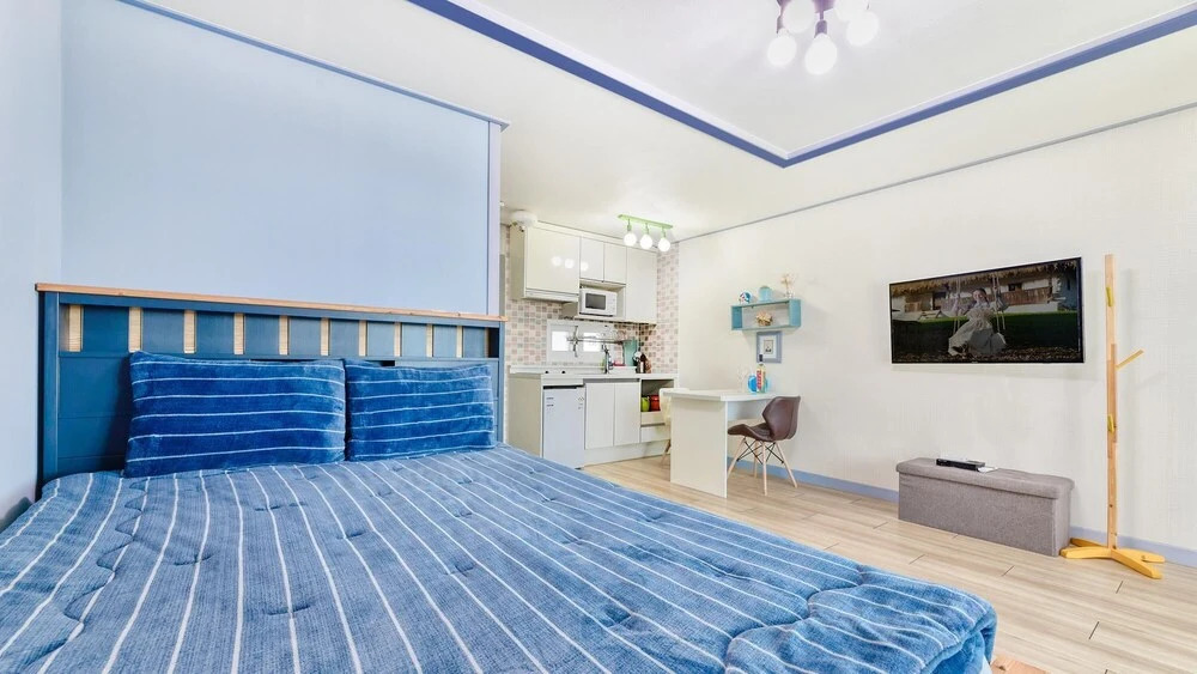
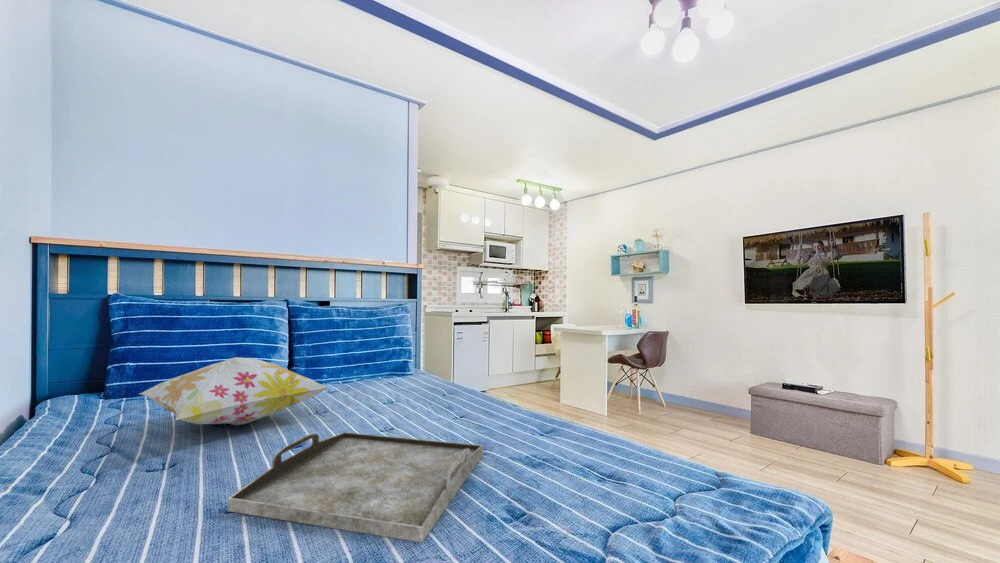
+ serving tray (373, 463)
+ decorative pillow (235, 390)
